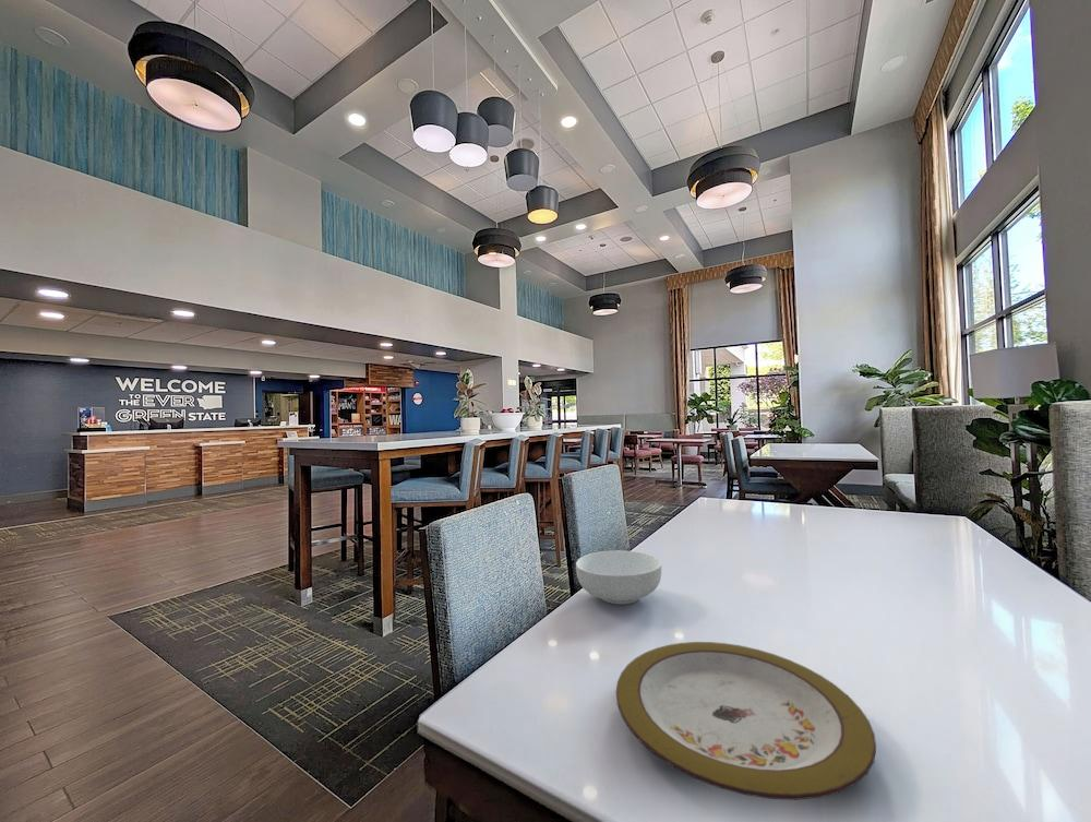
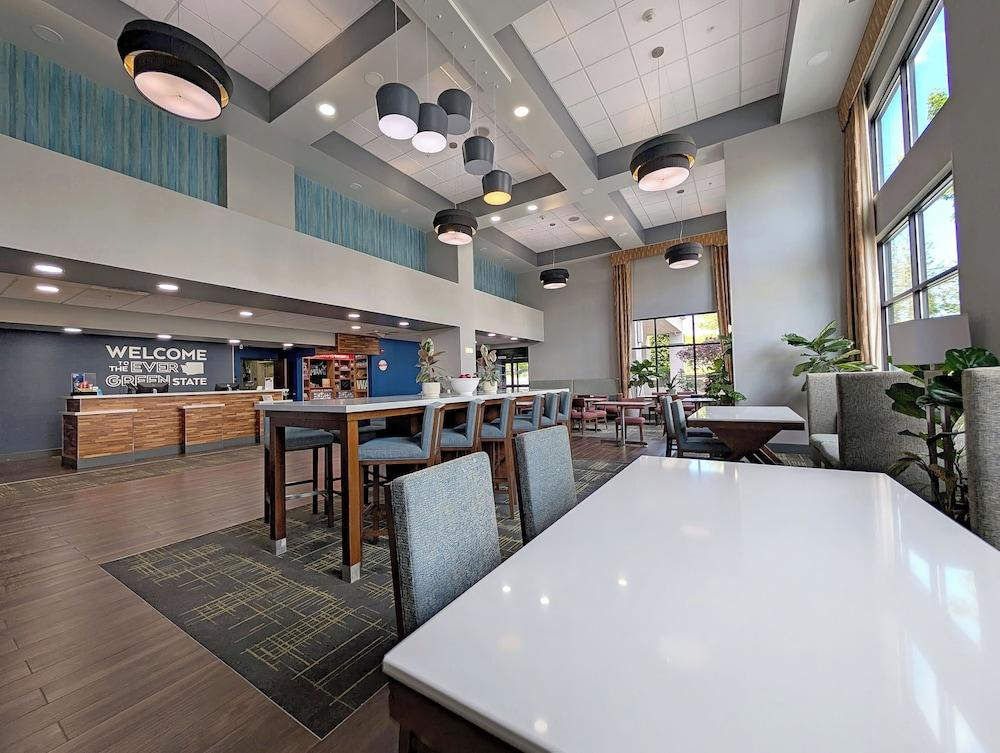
- plate (733, 708)
- cereal bowl (618, 579)
